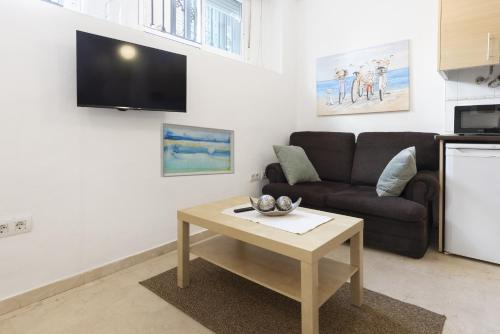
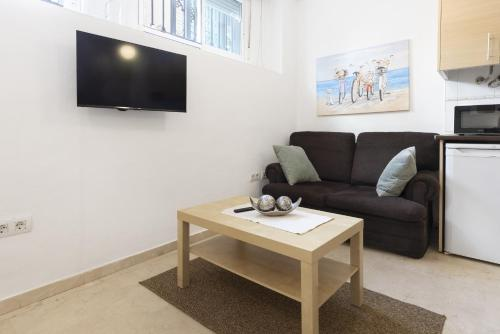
- wall art (201, 151)
